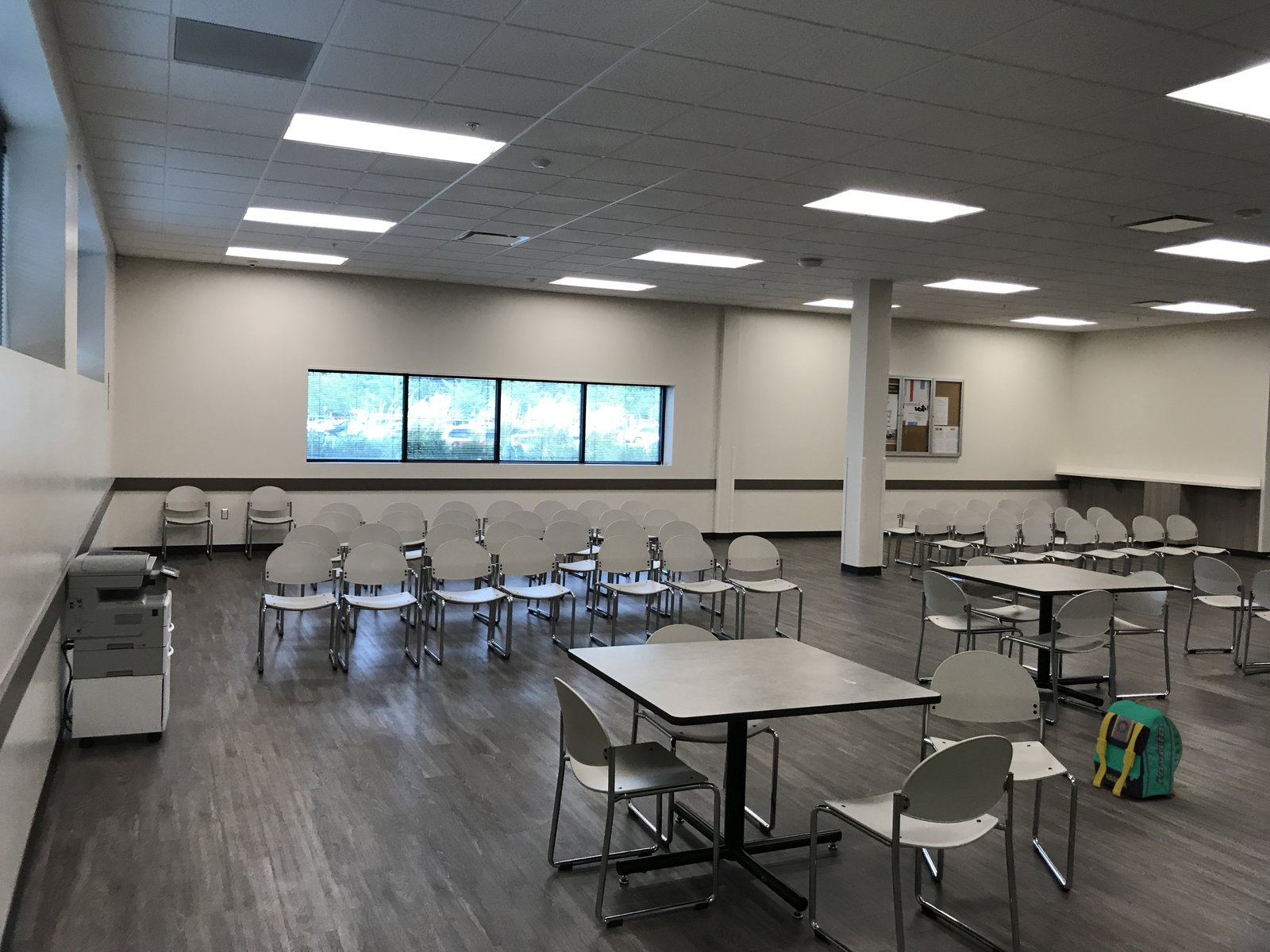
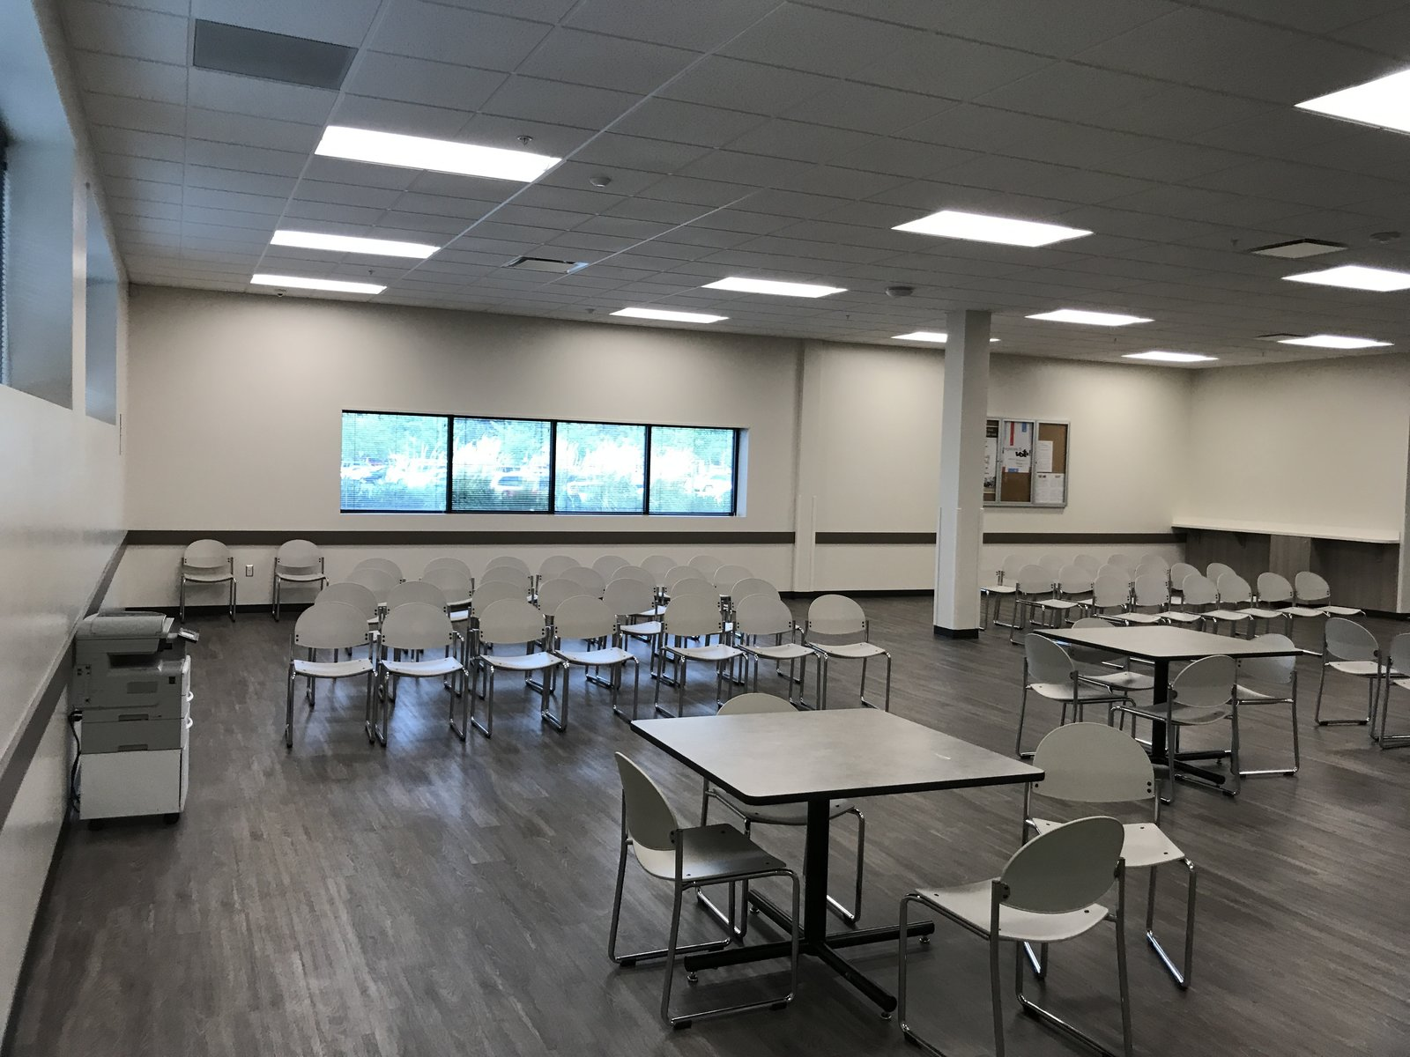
- backpack (1137, 744)
